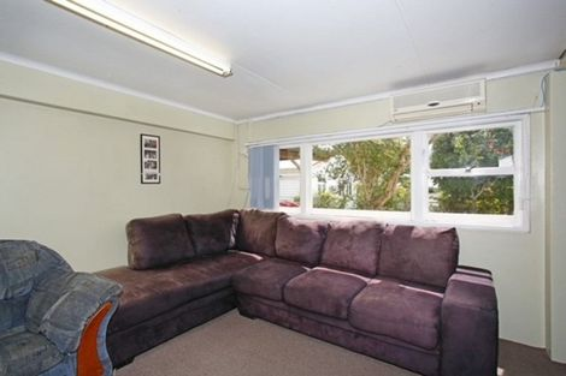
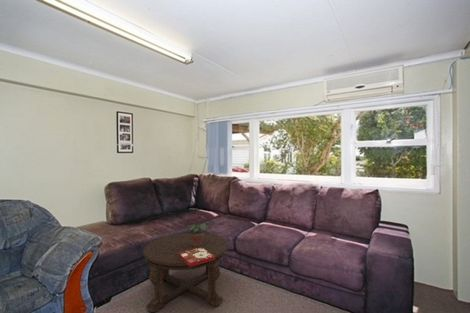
+ coffee table (186, 267)
+ decorative box (196, 256)
+ potted plant (197, 234)
